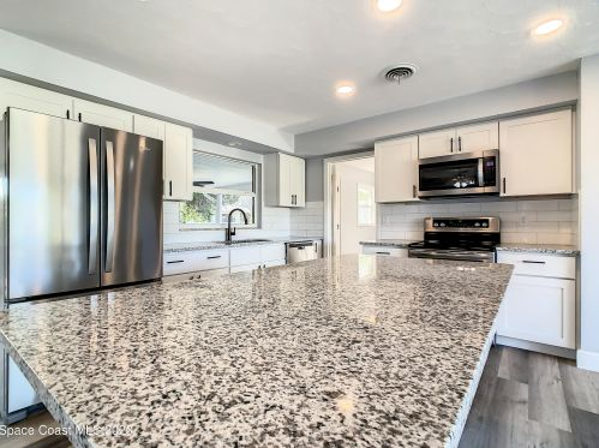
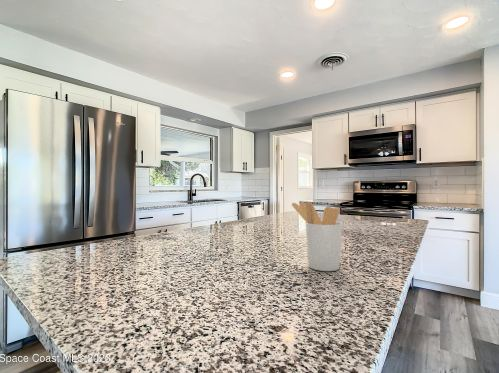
+ utensil holder (316, 232)
